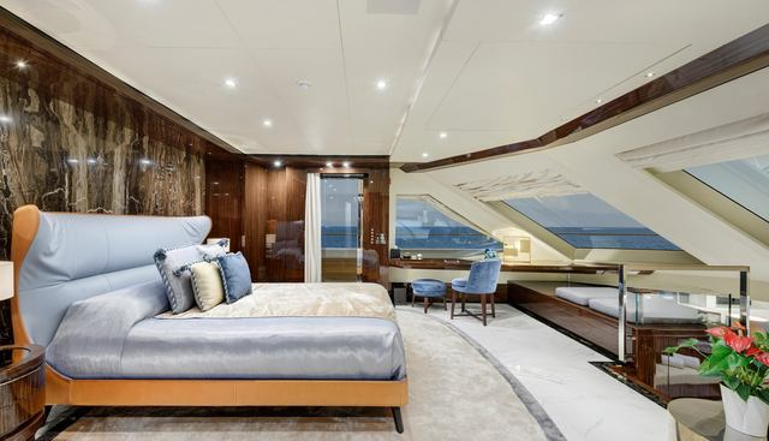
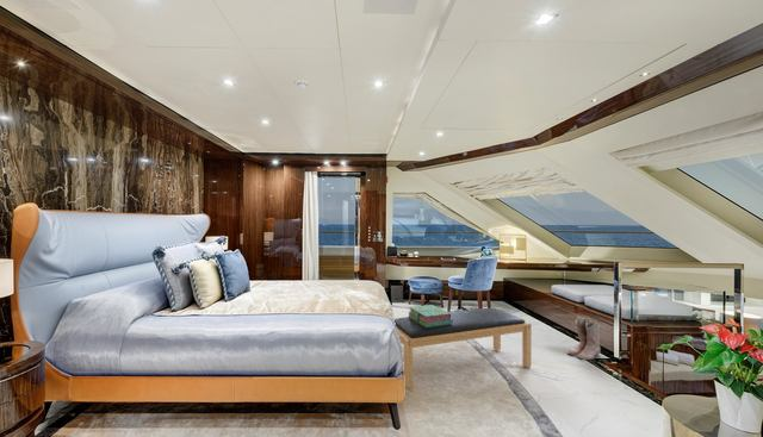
+ stack of books (429, 314)
+ bench (458, 341)
+ boots (583, 336)
